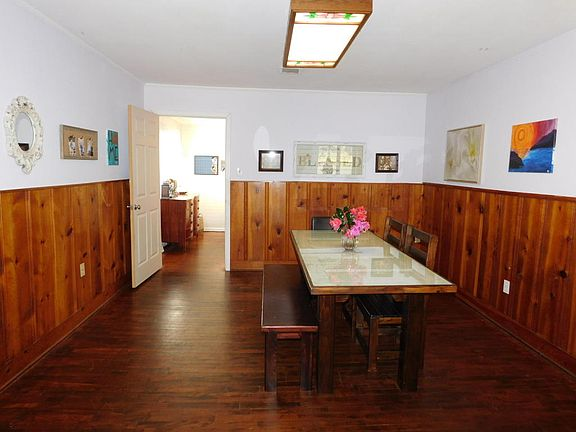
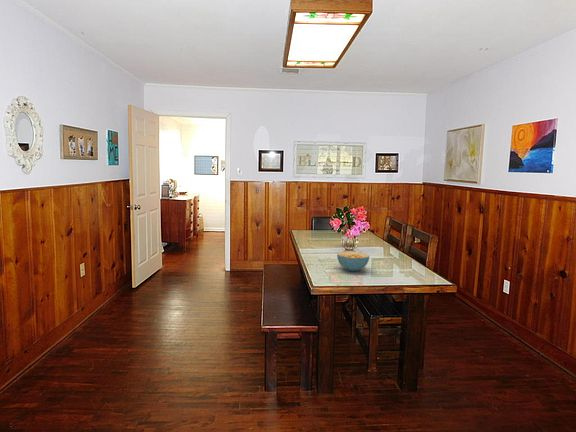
+ cereal bowl (352, 262)
